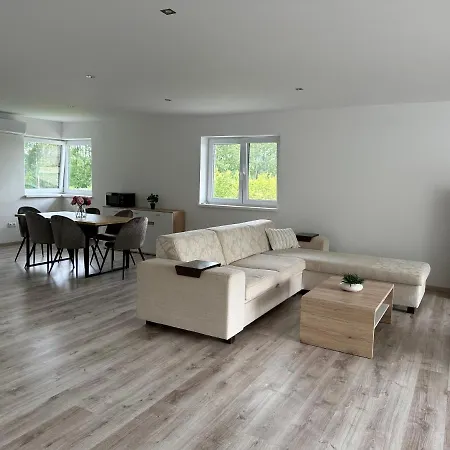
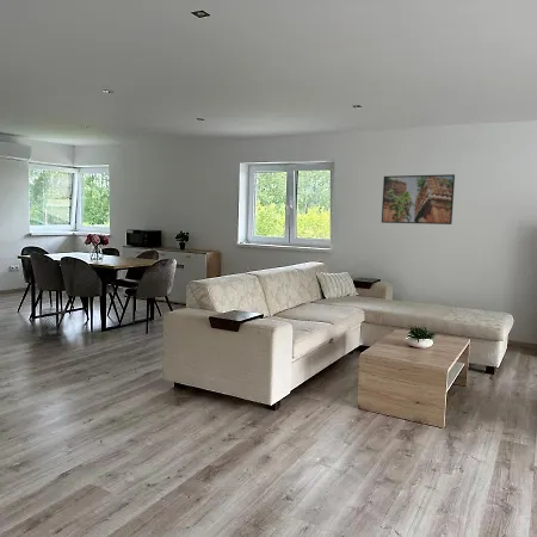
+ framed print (416, 199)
+ waste bin (53, 323)
